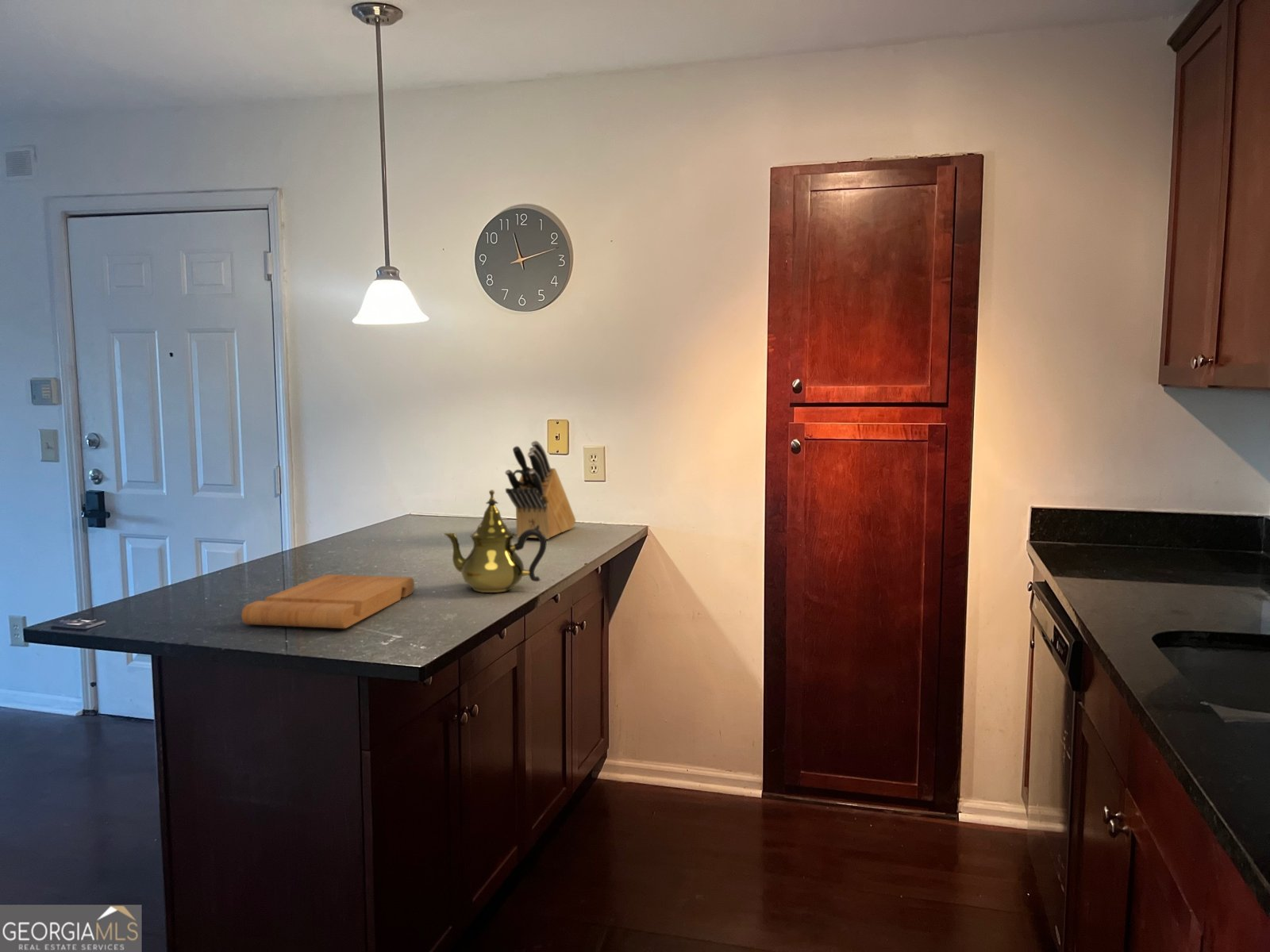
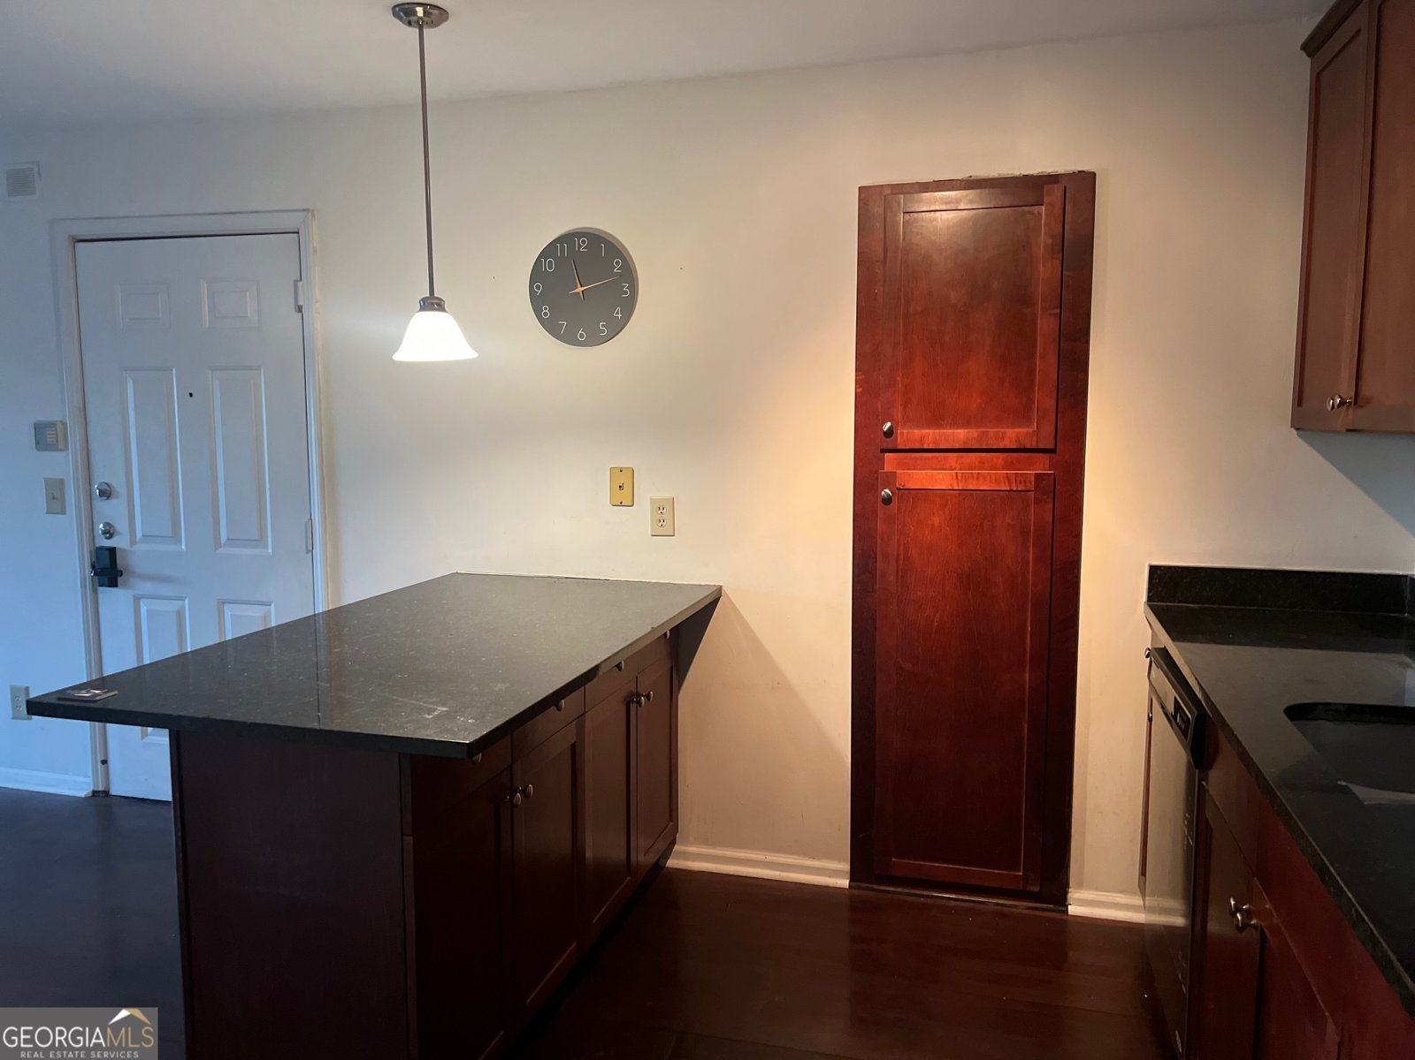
- teapot (495, 539)
- knife block (541, 487)
- cutting board (335, 599)
